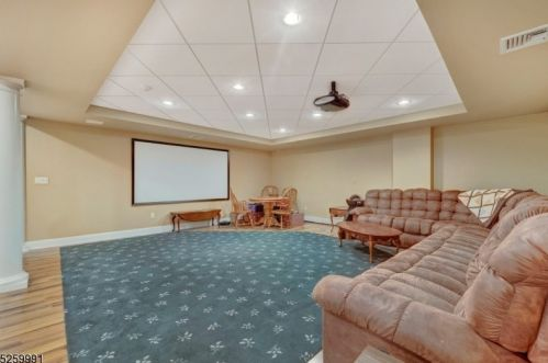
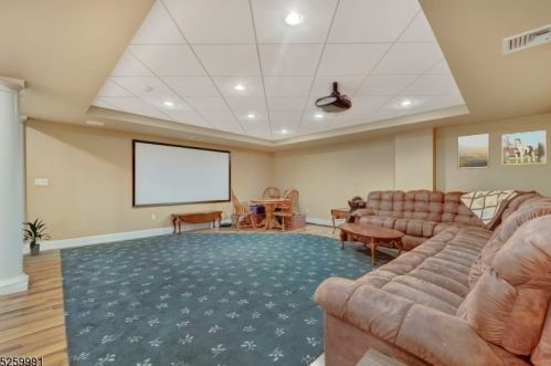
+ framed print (473, 151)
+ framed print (522, 148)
+ indoor plant (33, 236)
